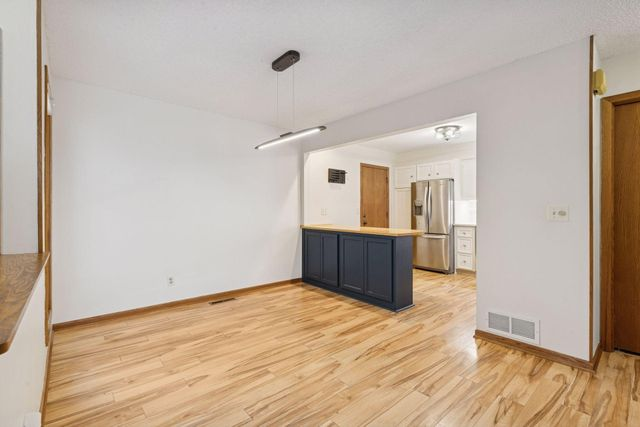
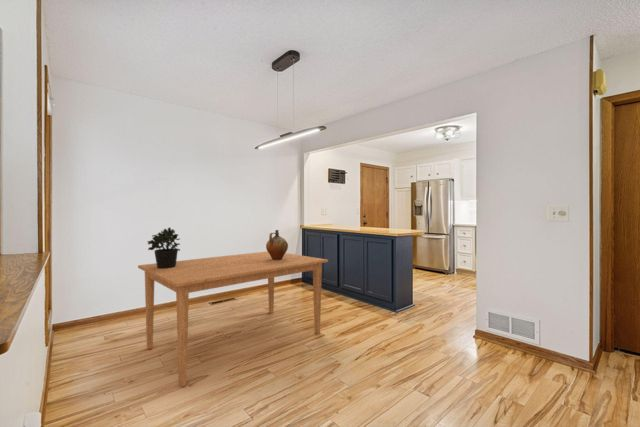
+ dining table (234, 284)
+ potted plant (166, 247)
+ ceramic jug (277, 244)
